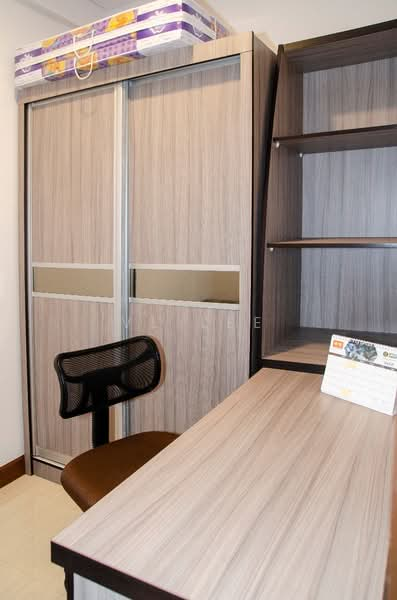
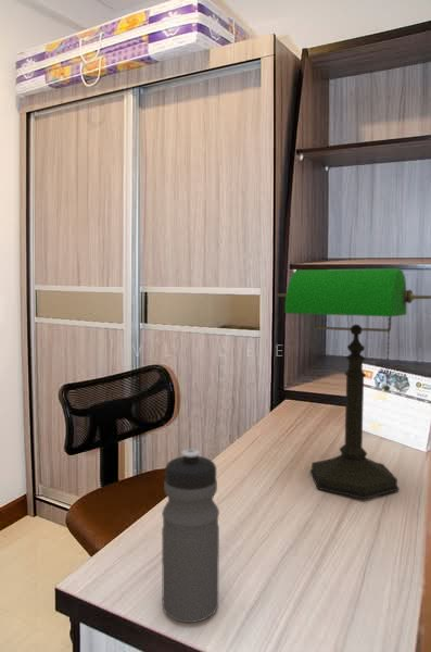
+ water bottle (190, 529)
+ desk lamp (348, 378)
